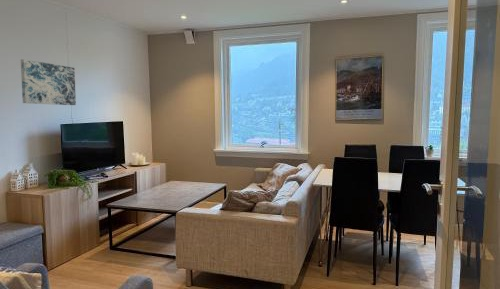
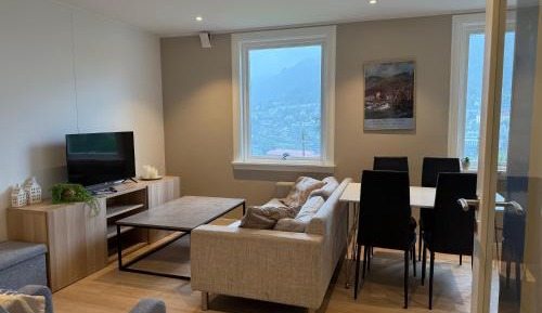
- wall art (50, 84)
